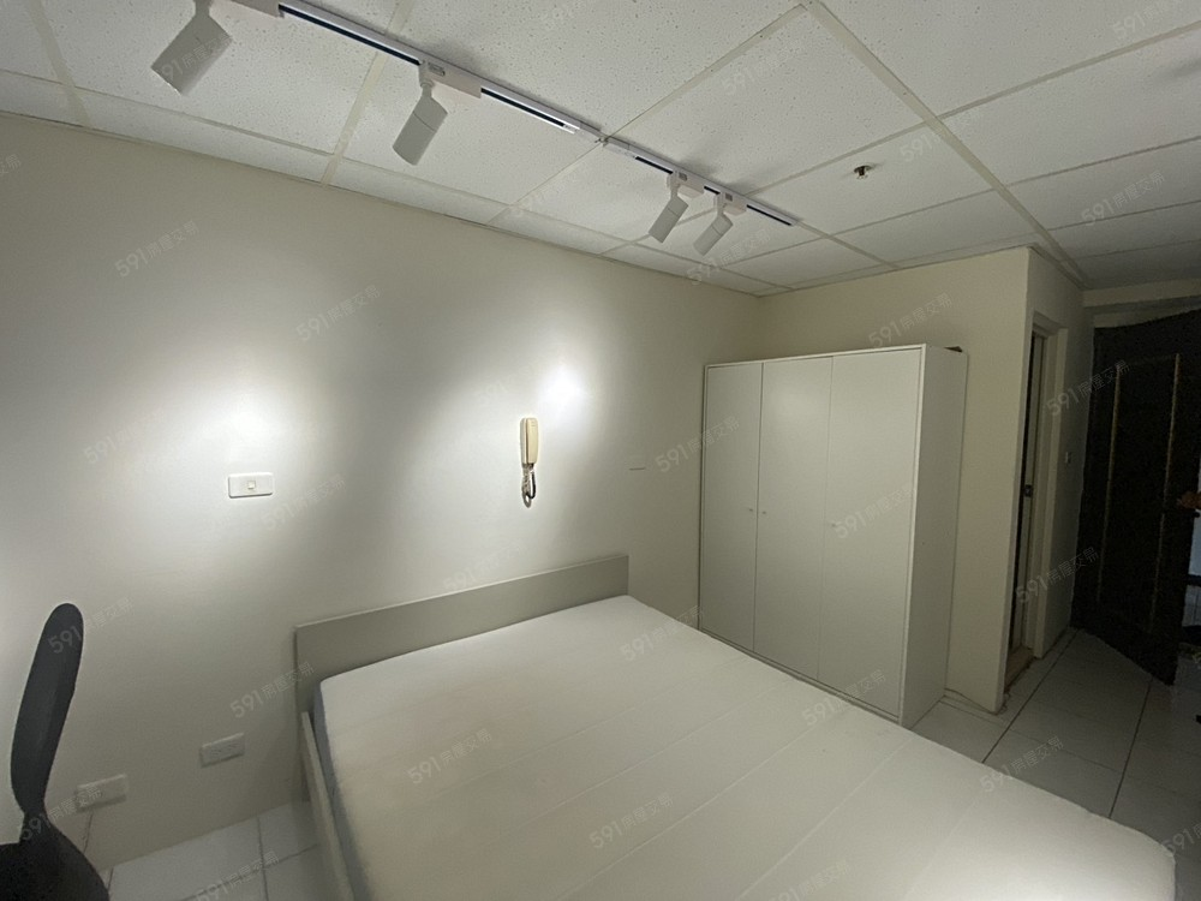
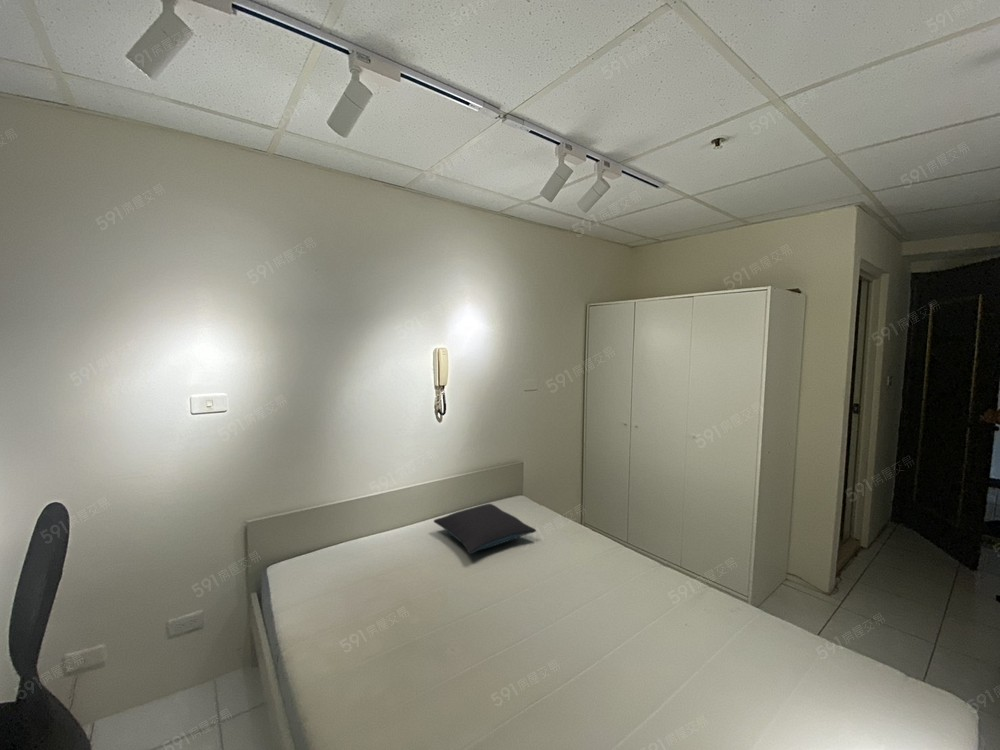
+ pillow (482, 526)
